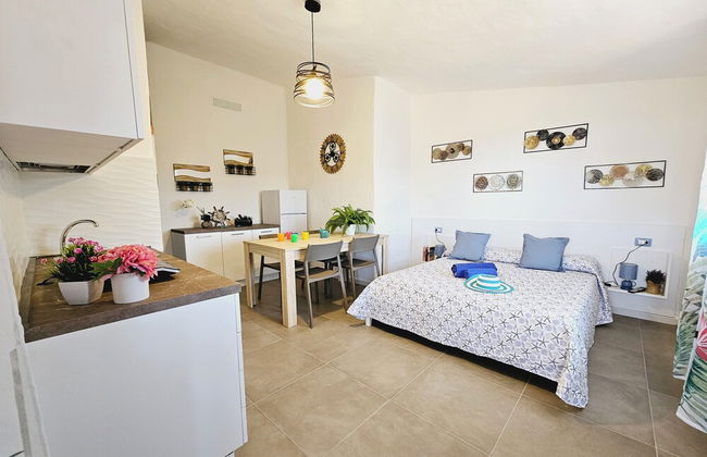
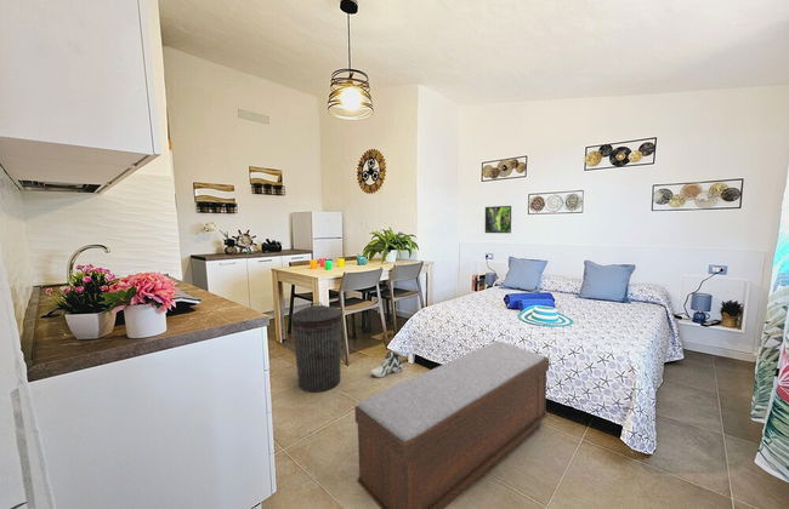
+ trash can (318, 342)
+ sneaker (386, 361)
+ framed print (498, 219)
+ bench (464, 412)
